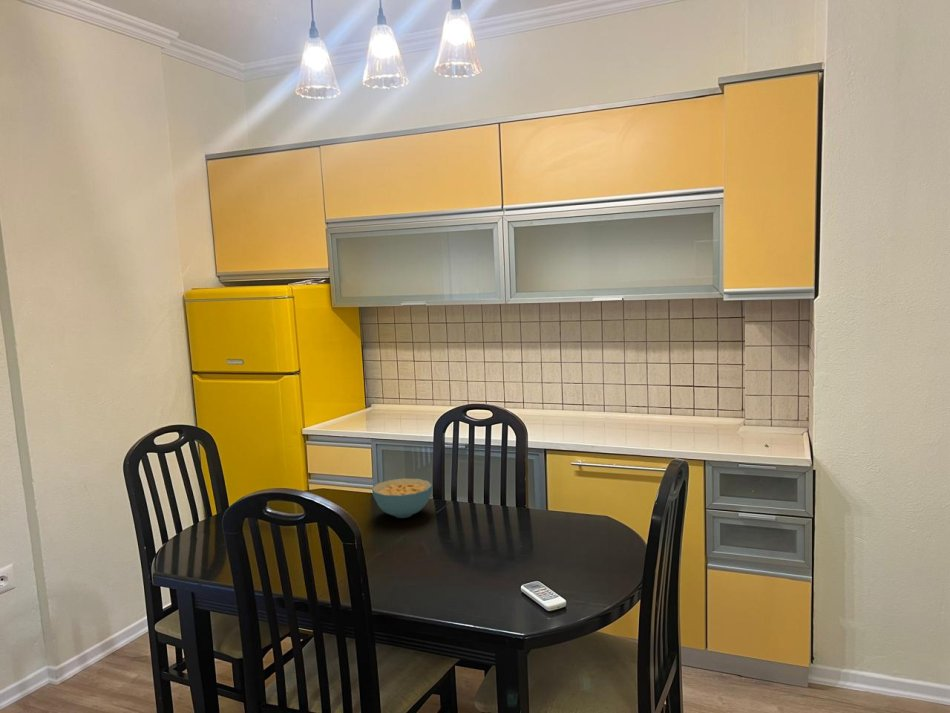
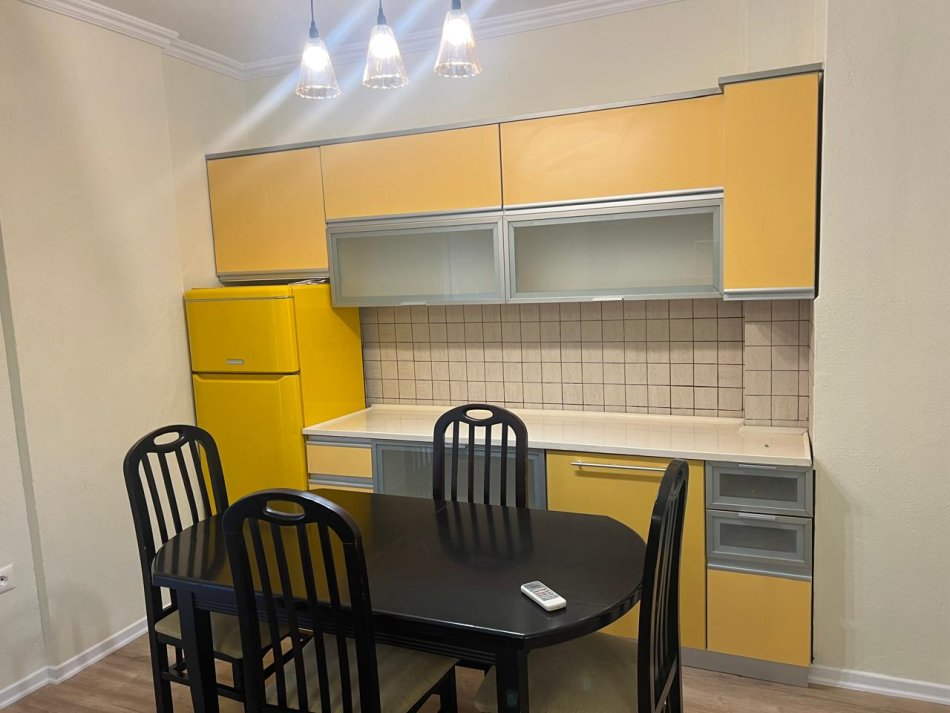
- cereal bowl (402, 500)
